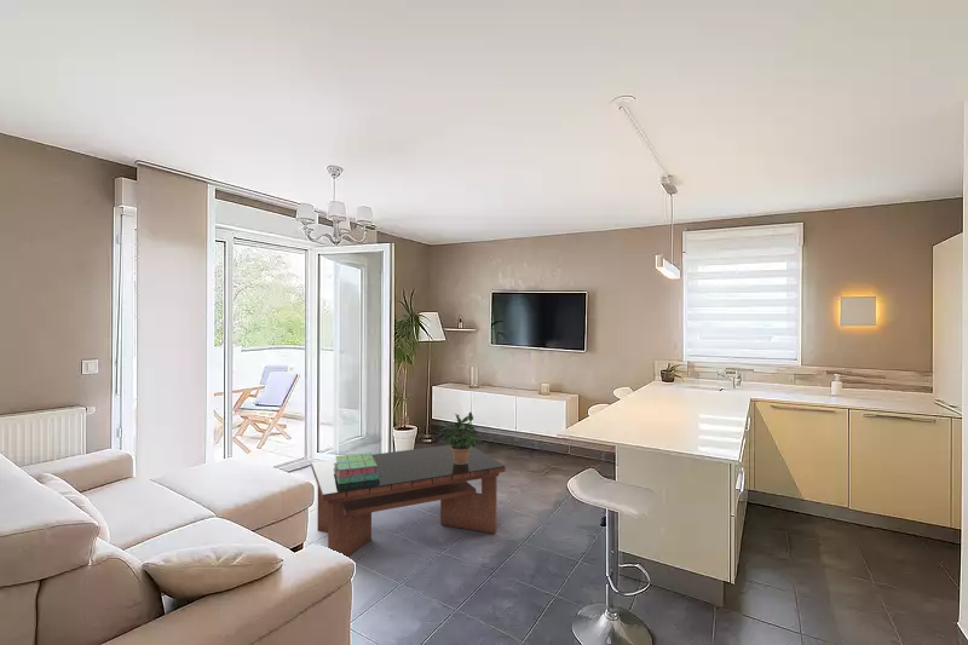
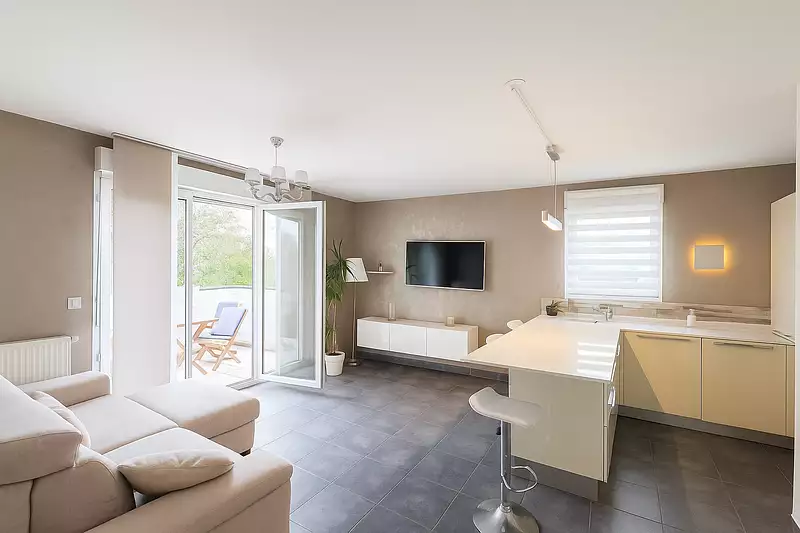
- coffee table (407, 497)
- potted plant (456, 437)
- stack of books (356, 466)
